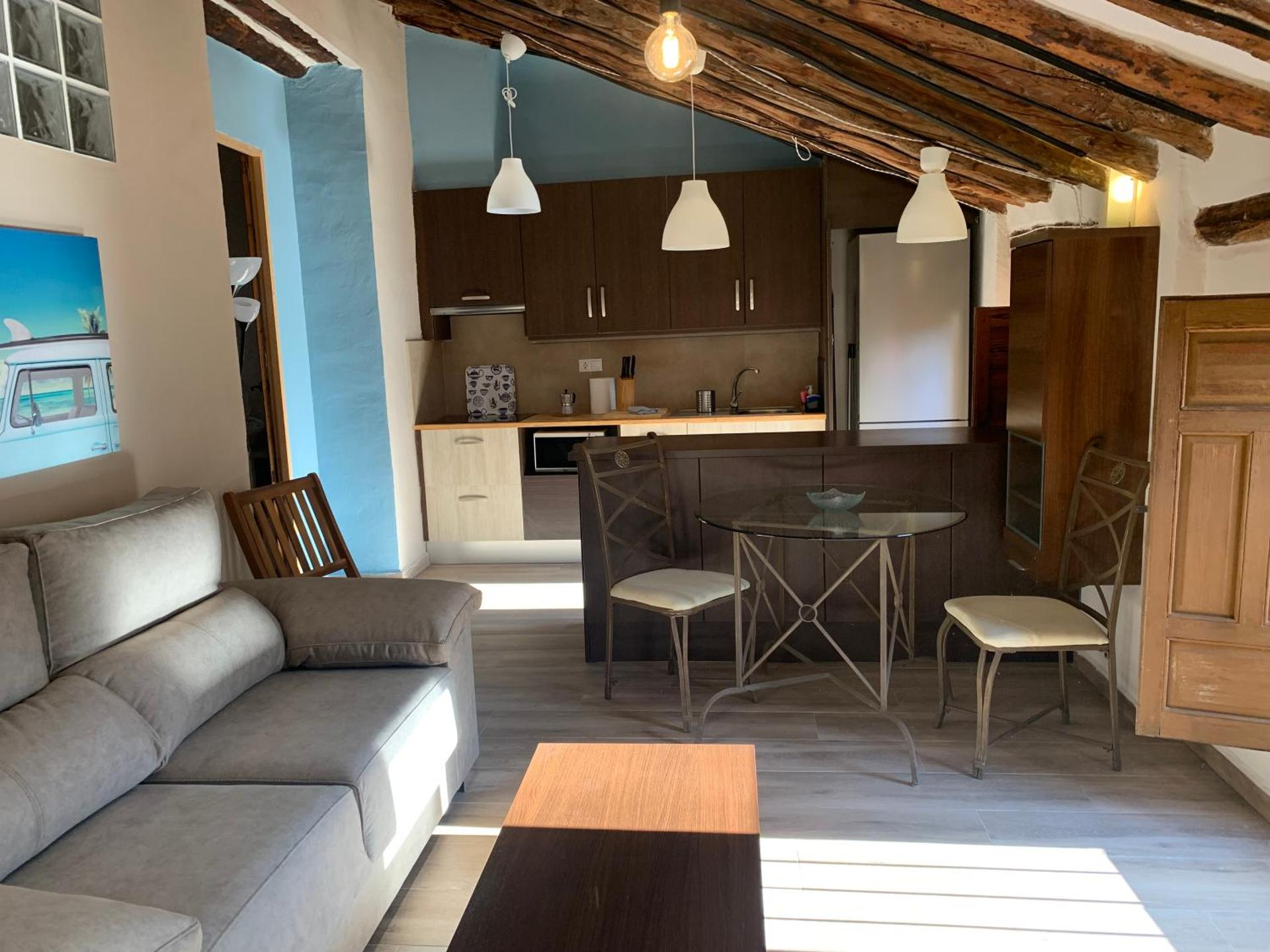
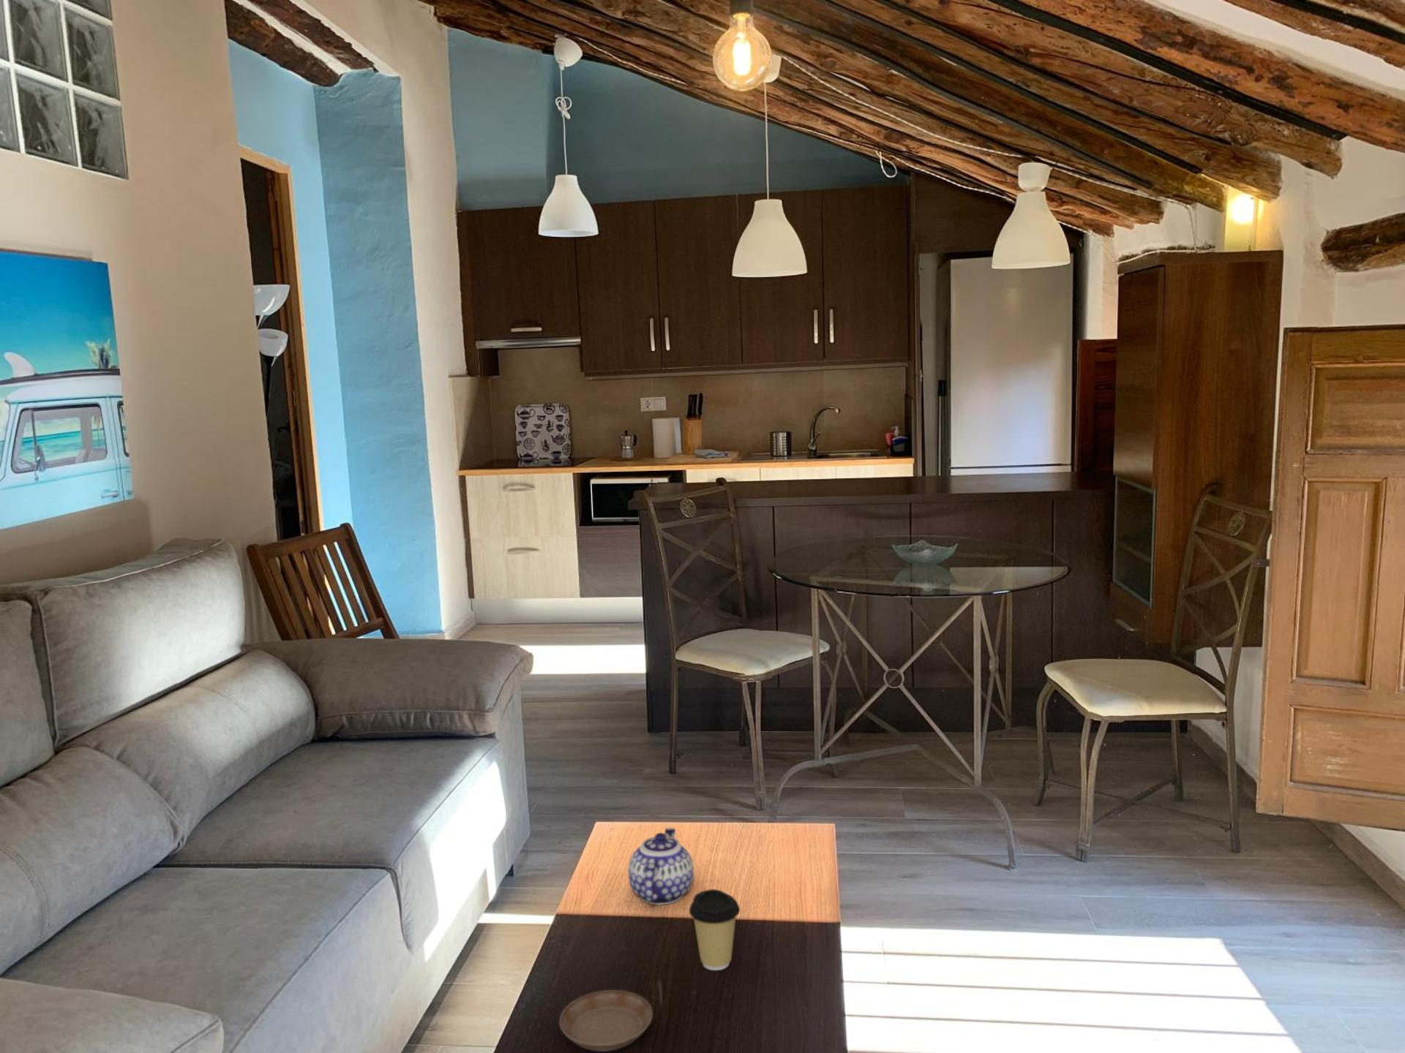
+ coffee cup (715, 931)
+ saucer (606, 1023)
+ teapot (660, 864)
